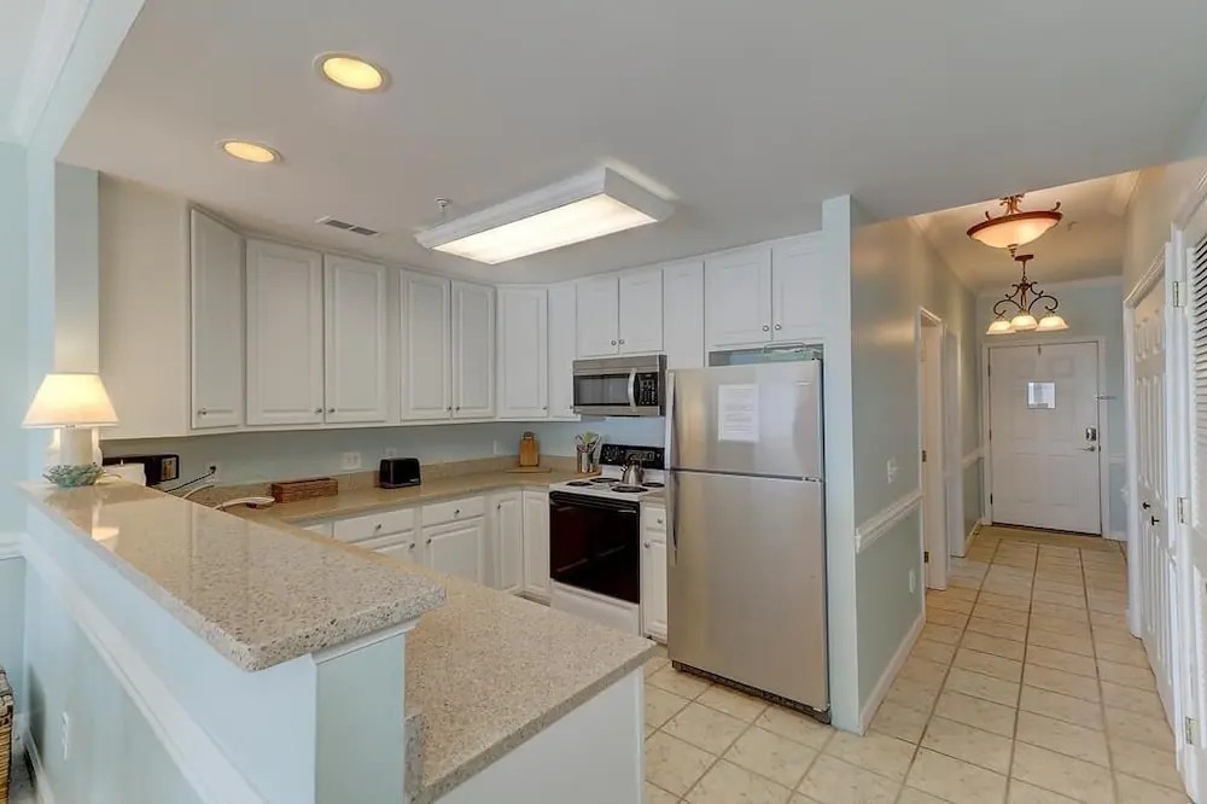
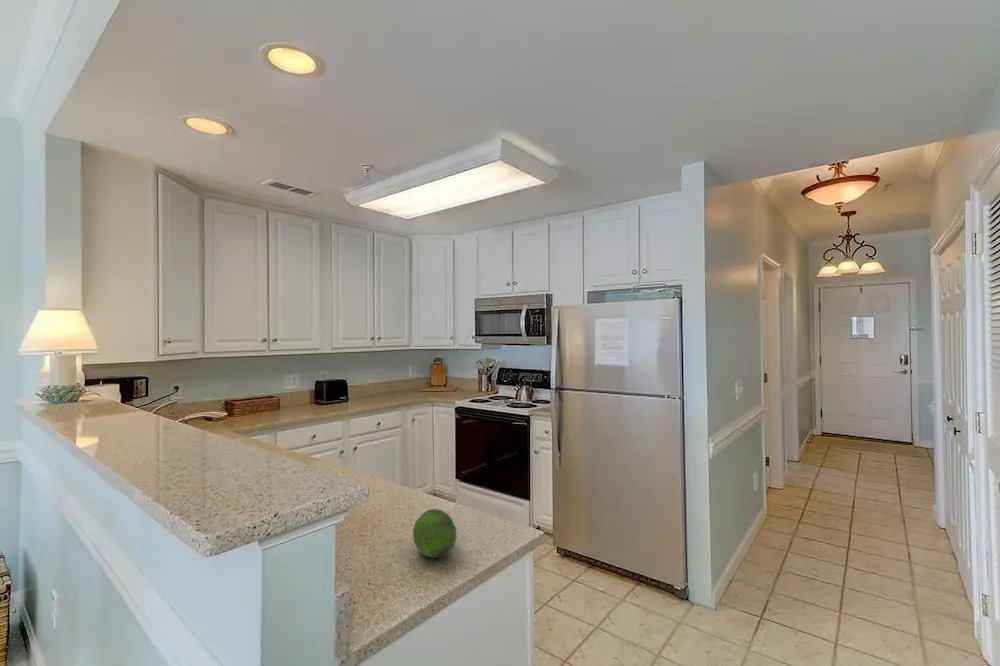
+ fruit (434, 530)
